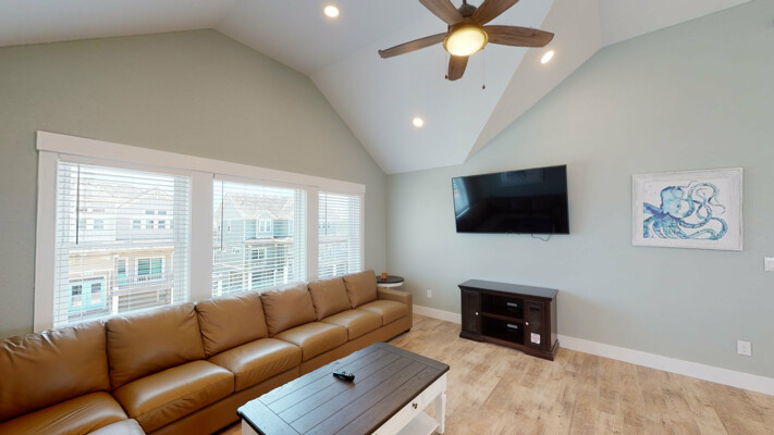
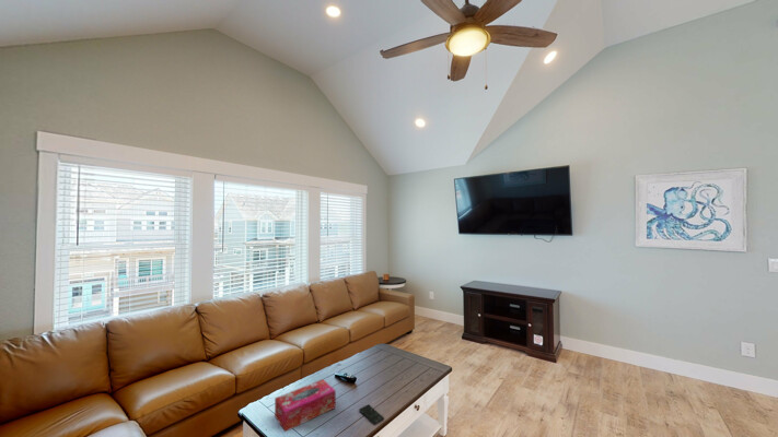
+ tissue box (305, 402)
+ smartphone (371, 414)
